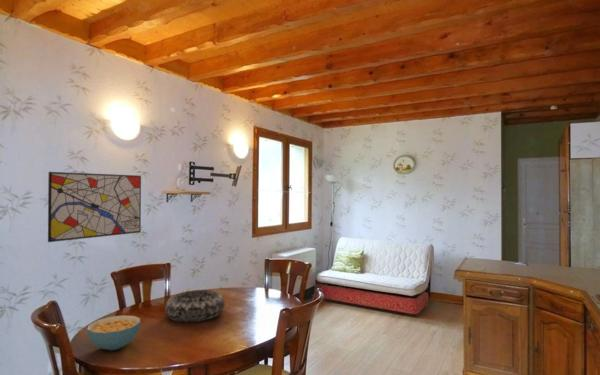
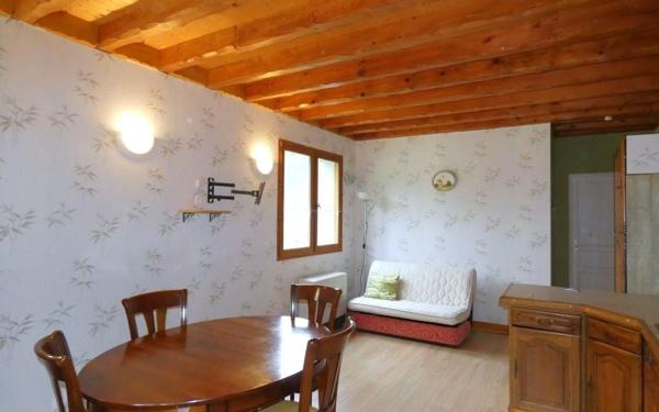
- cereal bowl (114, 335)
- decorative bowl (195, 305)
- wall art (99, 205)
